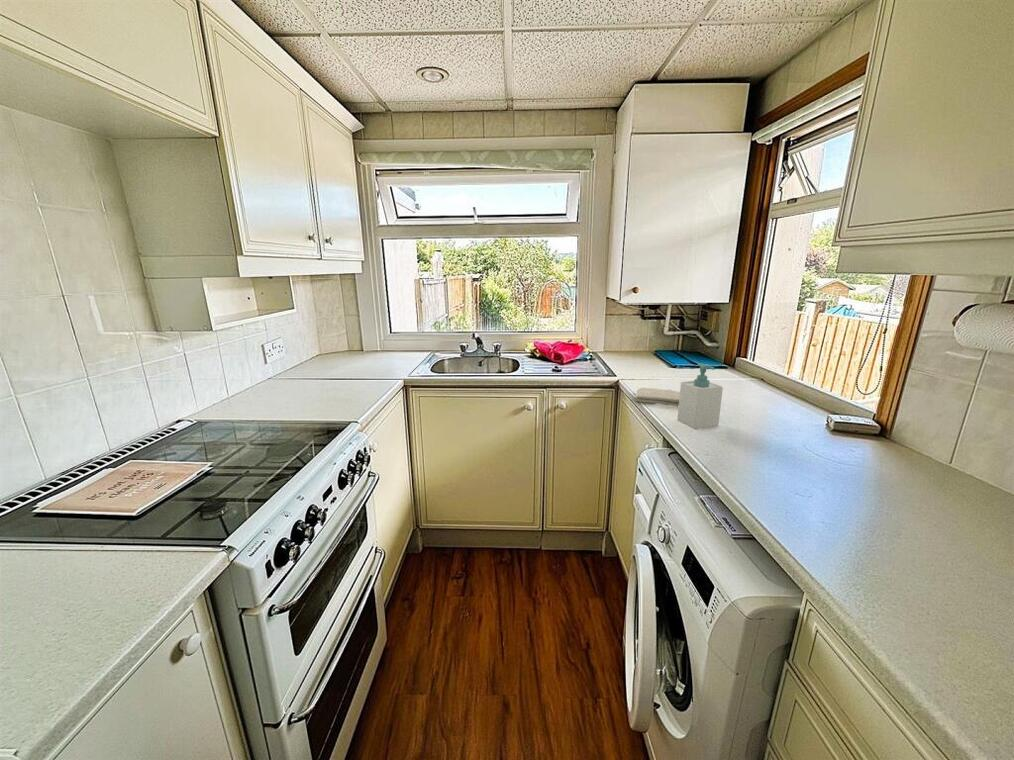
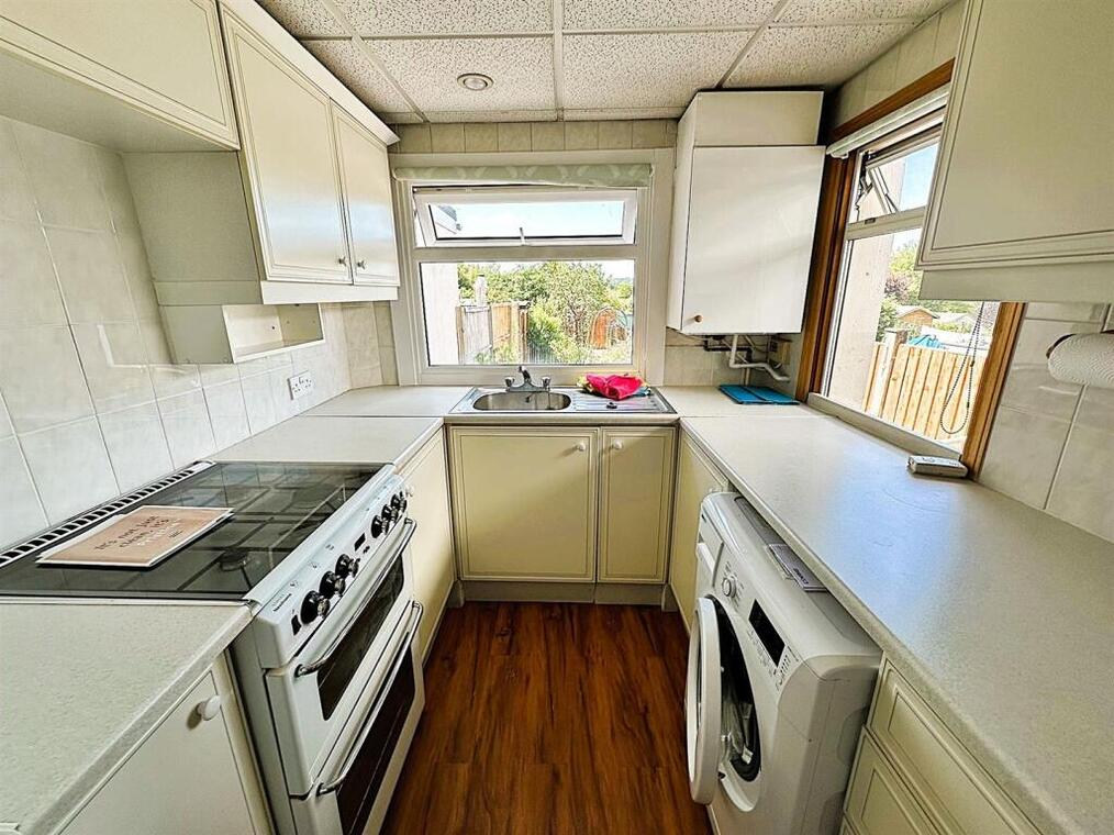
- soap bottle (700, 394)
- washcloth (660, 396)
